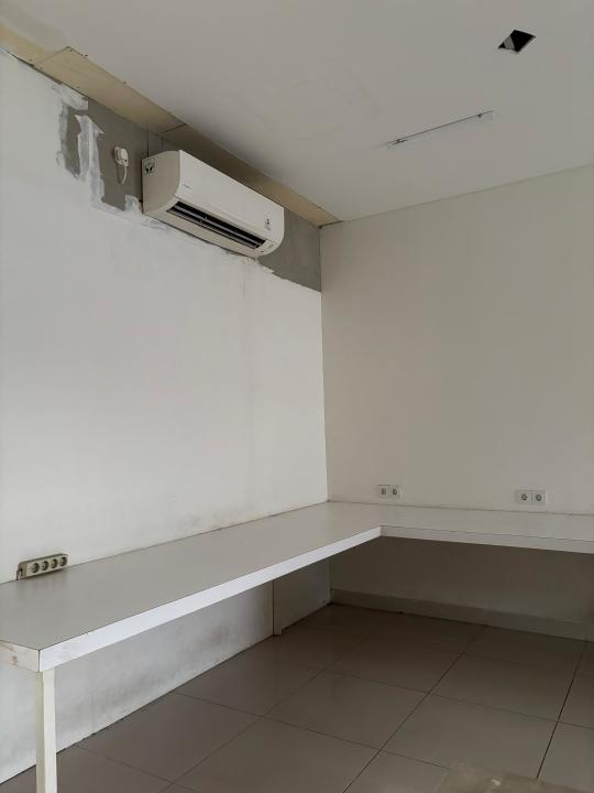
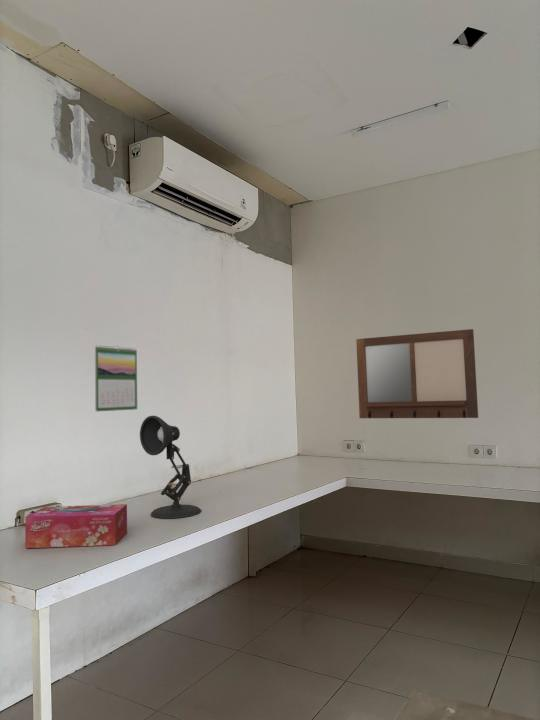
+ calendar (116, 377)
+ desk lamp (173, 463)
+ tissue box (78, 525)
+ writing board (412, 376)
